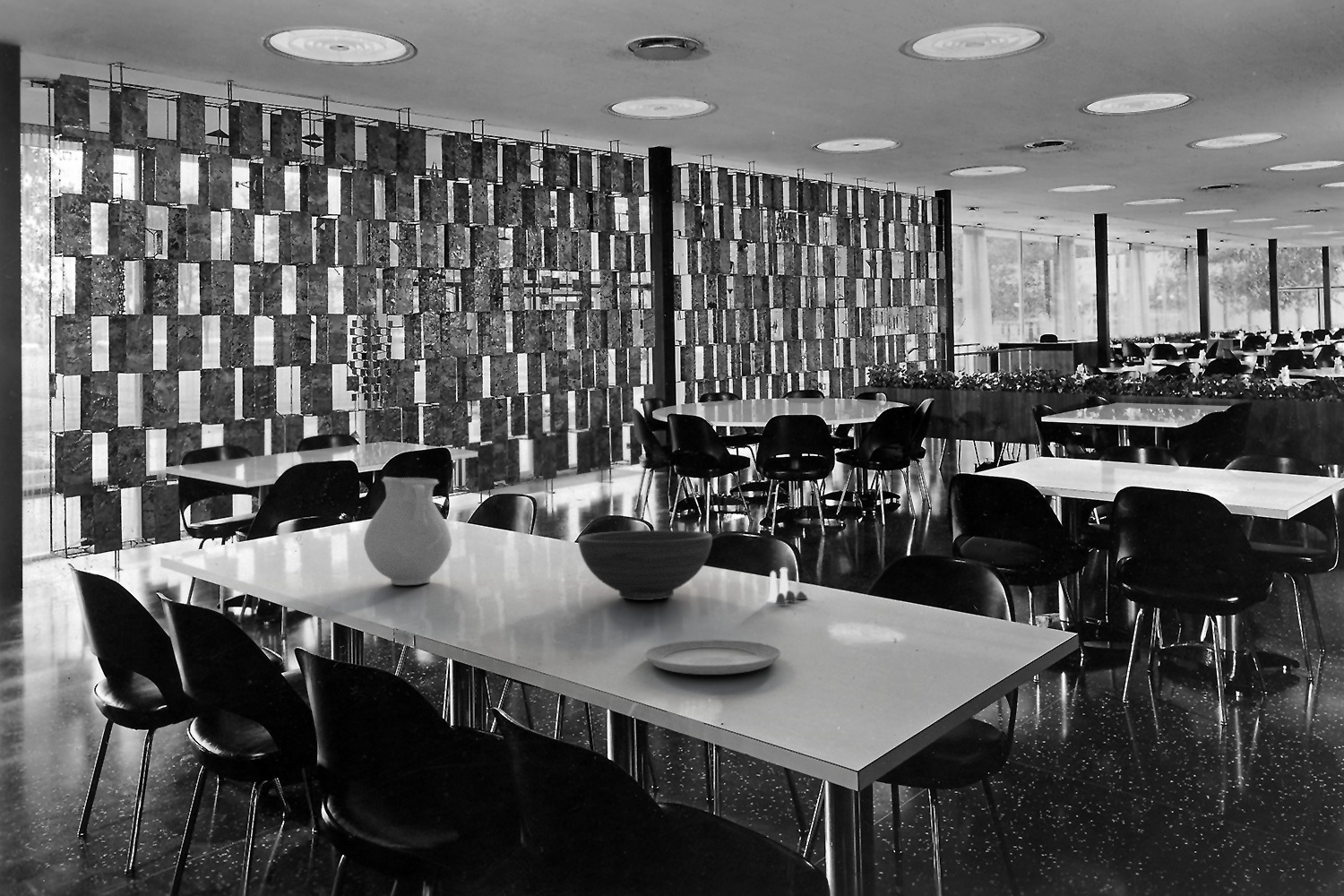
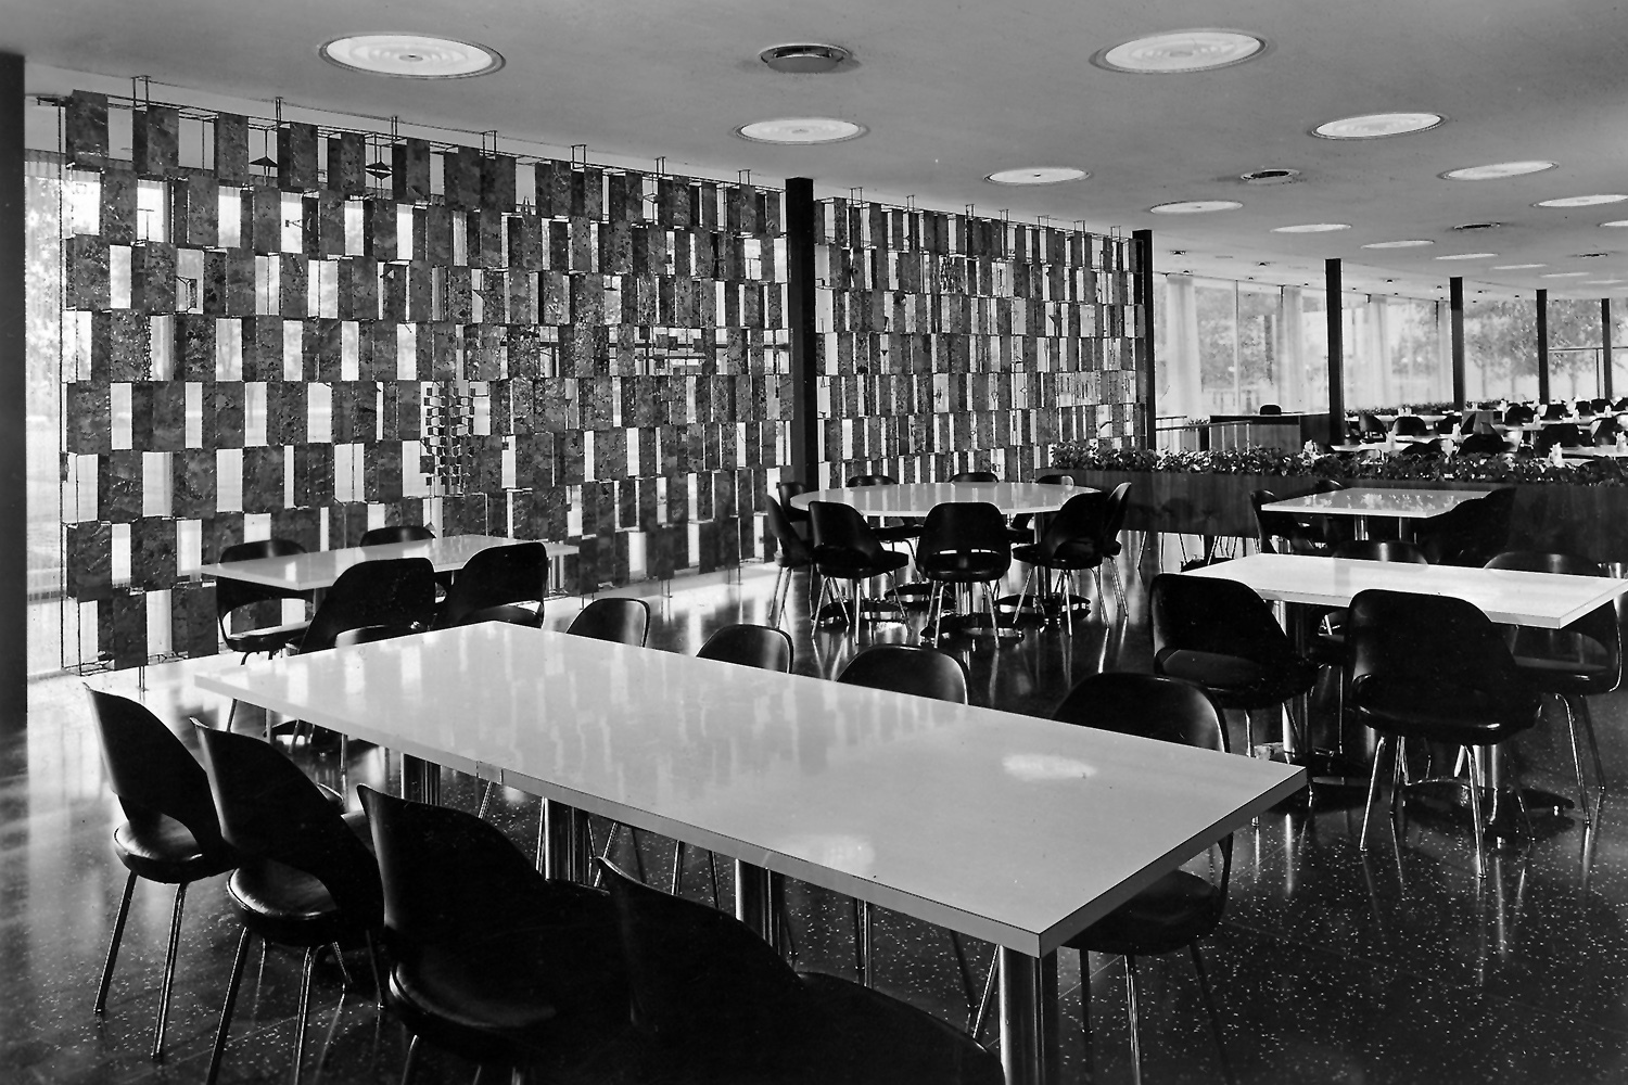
- vase (408, 530)
- fruit bowl (645, 566)
- salt and pepper shaker set (786, 584)
- plate (712, 657)
